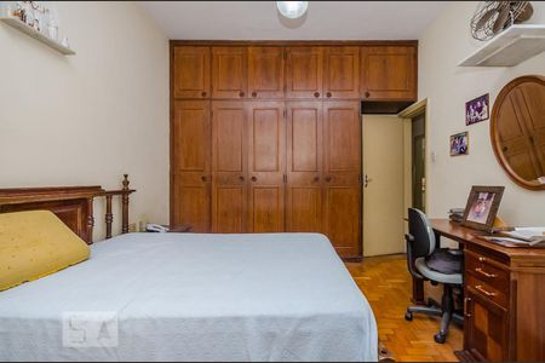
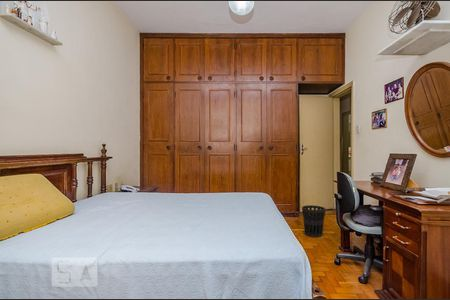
+ wastebasket (313, 221)
